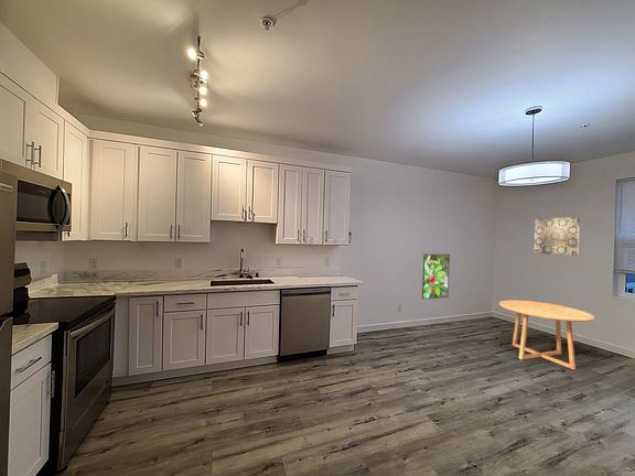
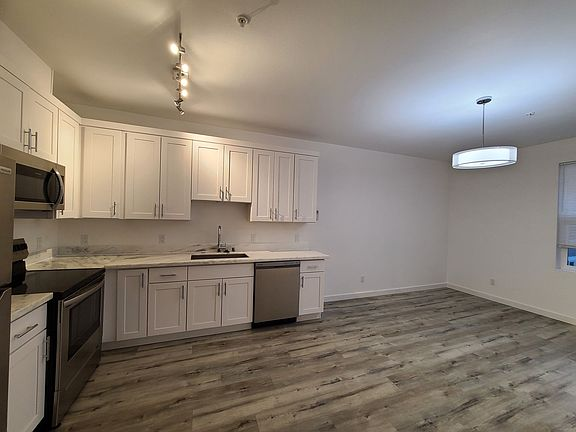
- wall art (555, 236)
- dining table (556, 332)
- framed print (435, 275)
